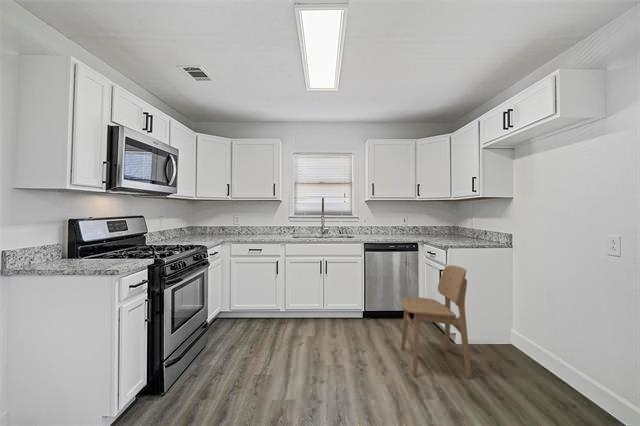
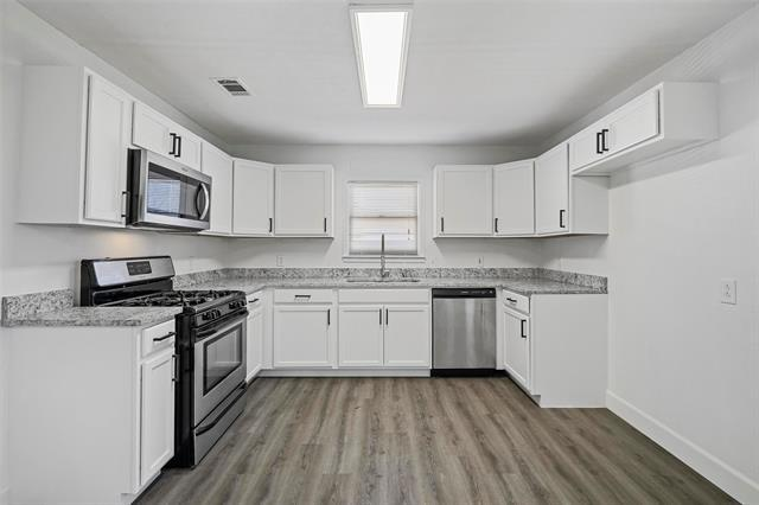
- dining chair (432, 314)
